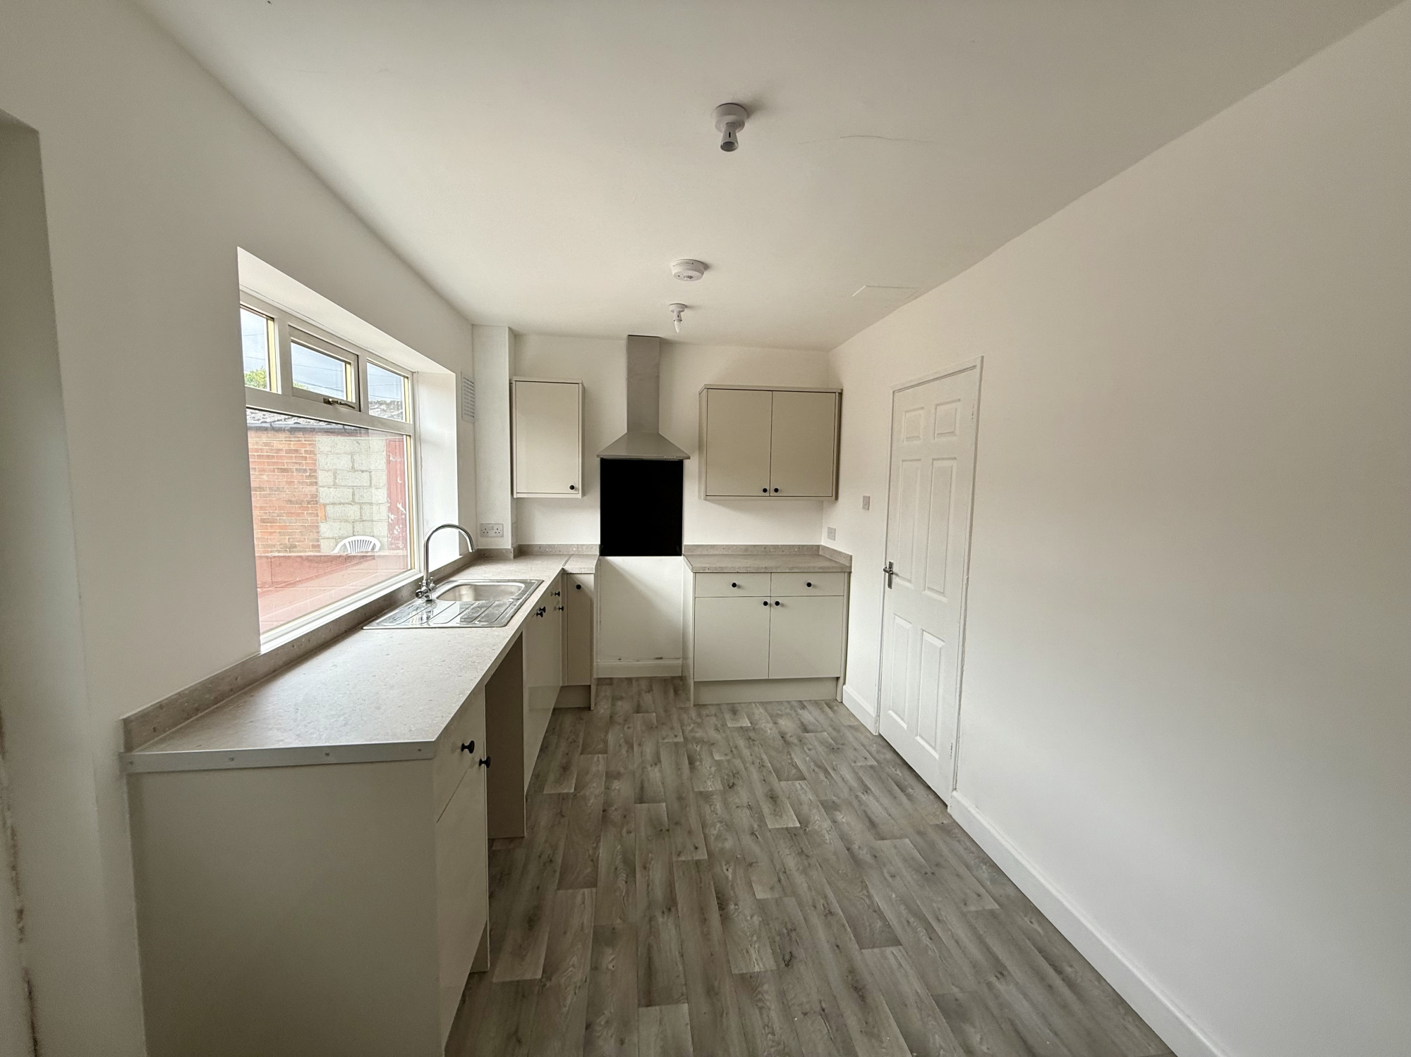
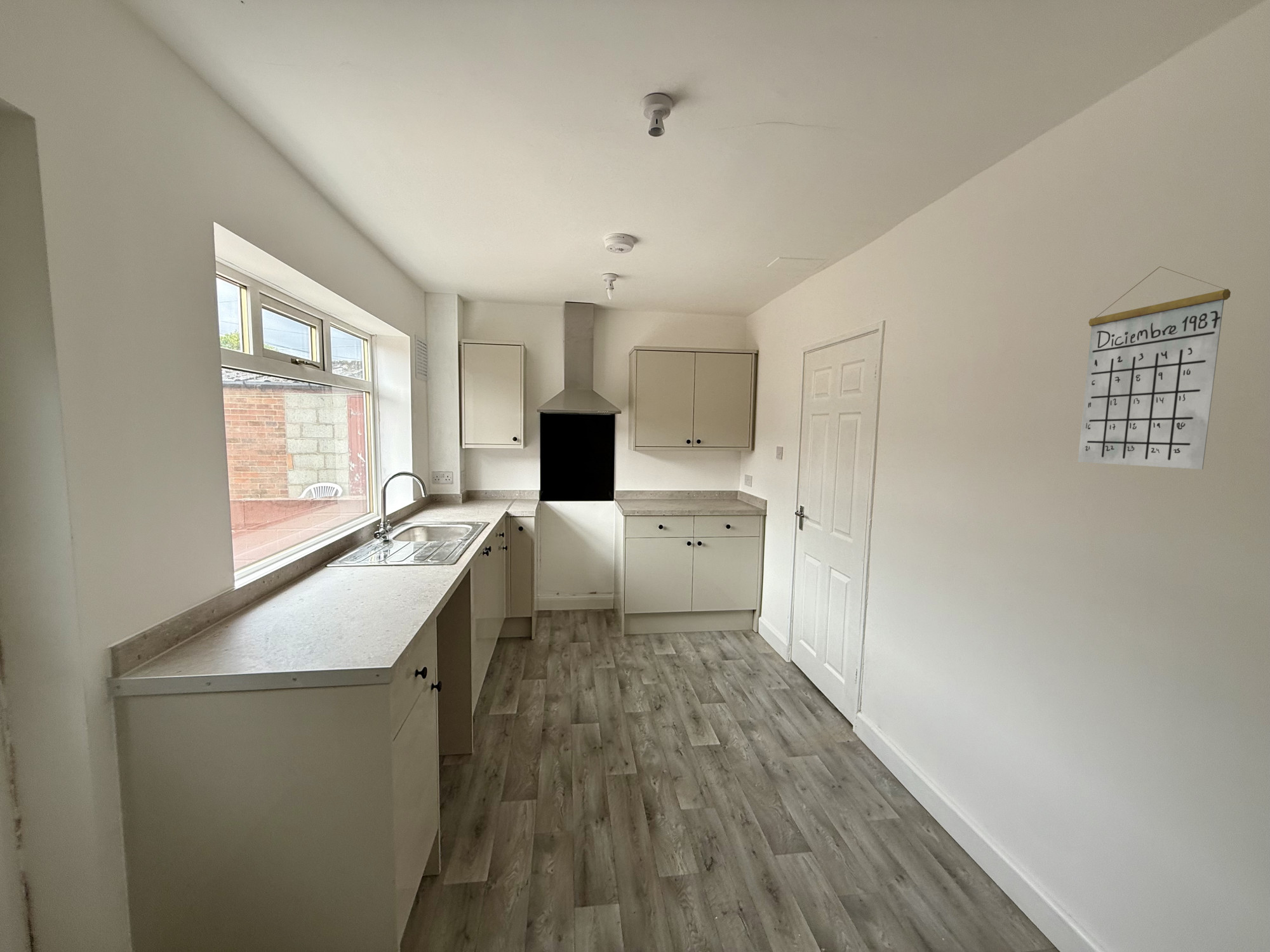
+ calendar (1145, 367)
